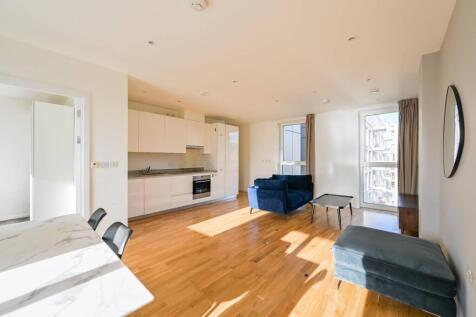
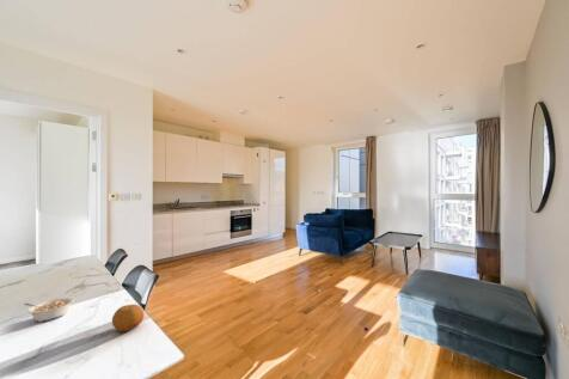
+ legume (49, 310)
+ fruit (128, 317)
